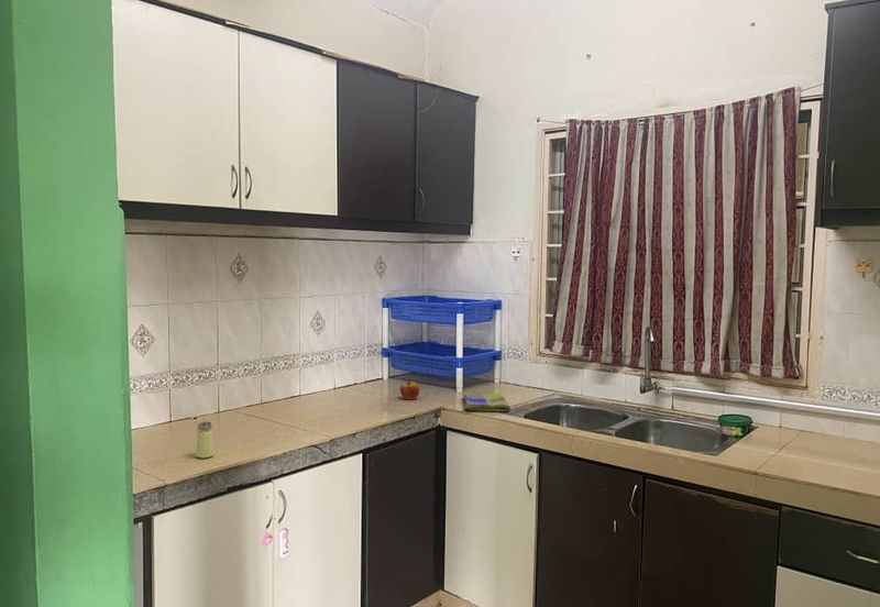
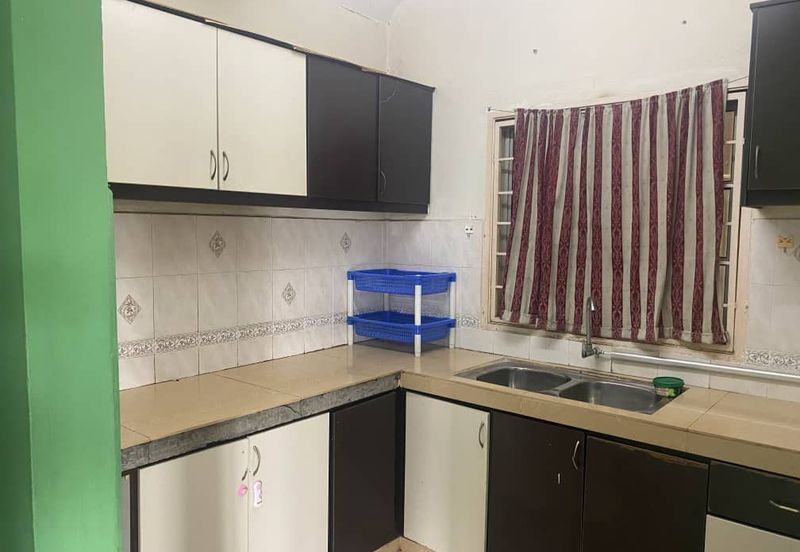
- apple (409, 388)
- dish towel (485, 401)
- saltshaker (205, 439)
